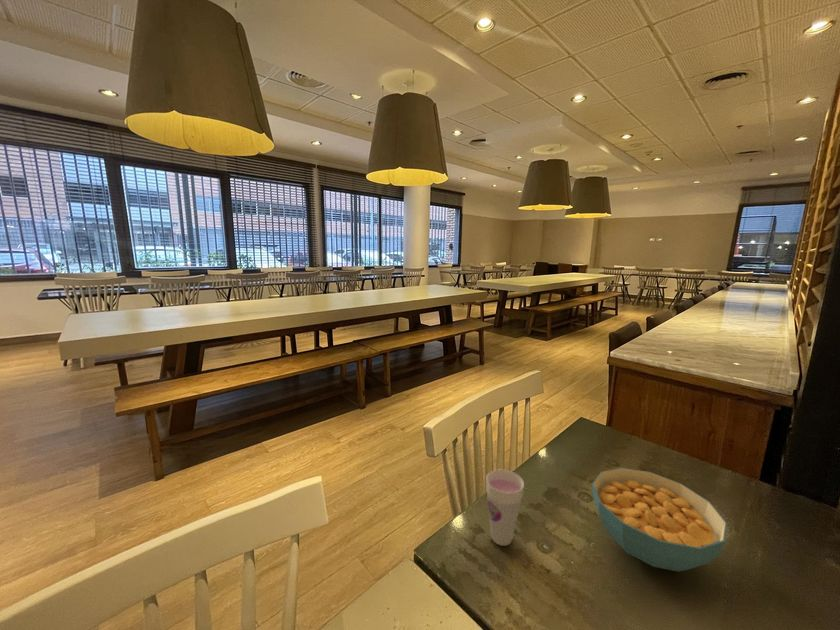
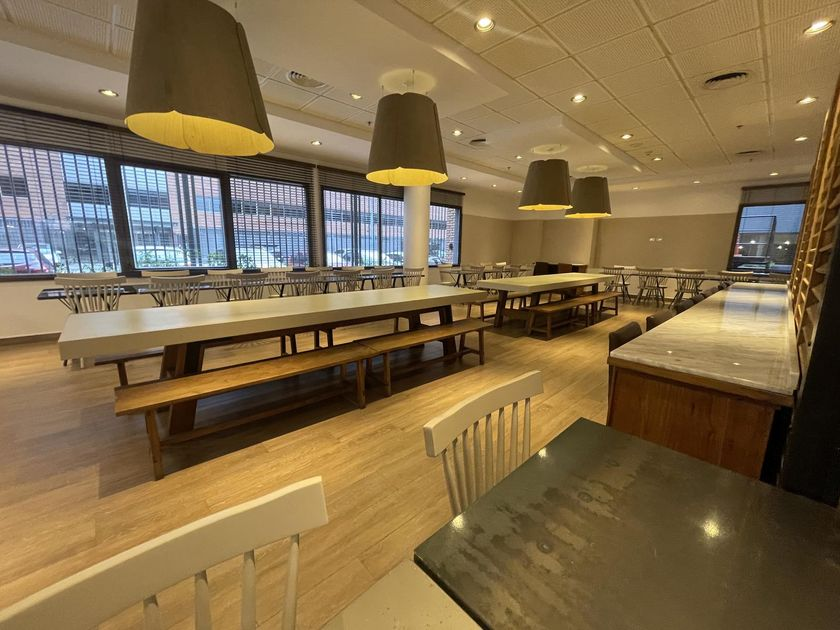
- cereal bowl (651, 525)
- cup (503, 509)
